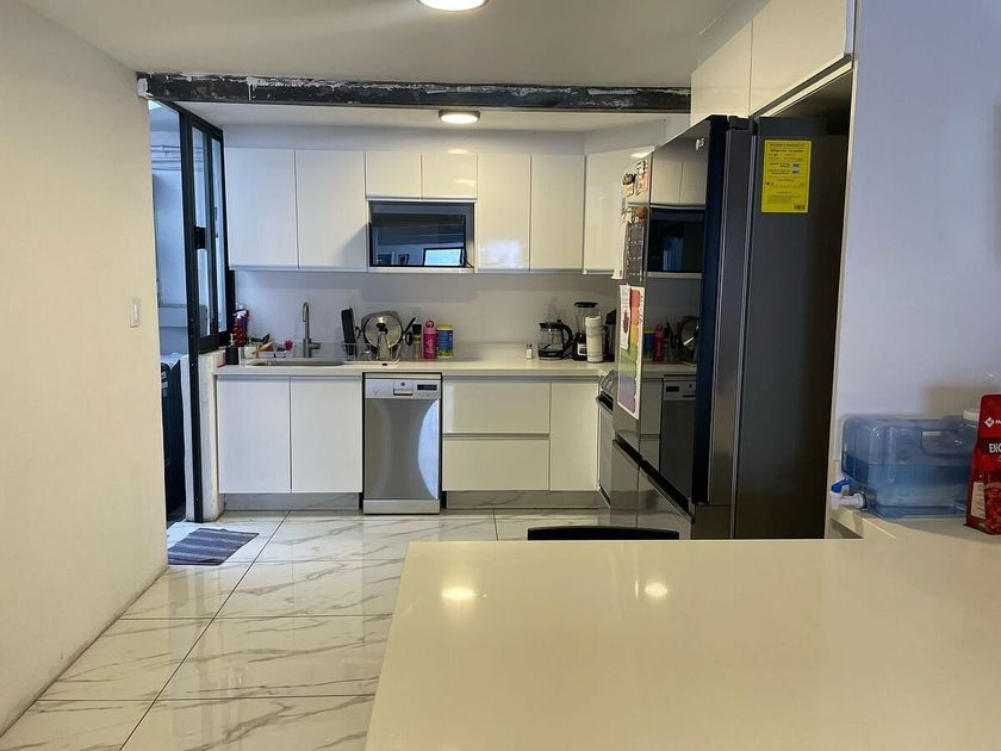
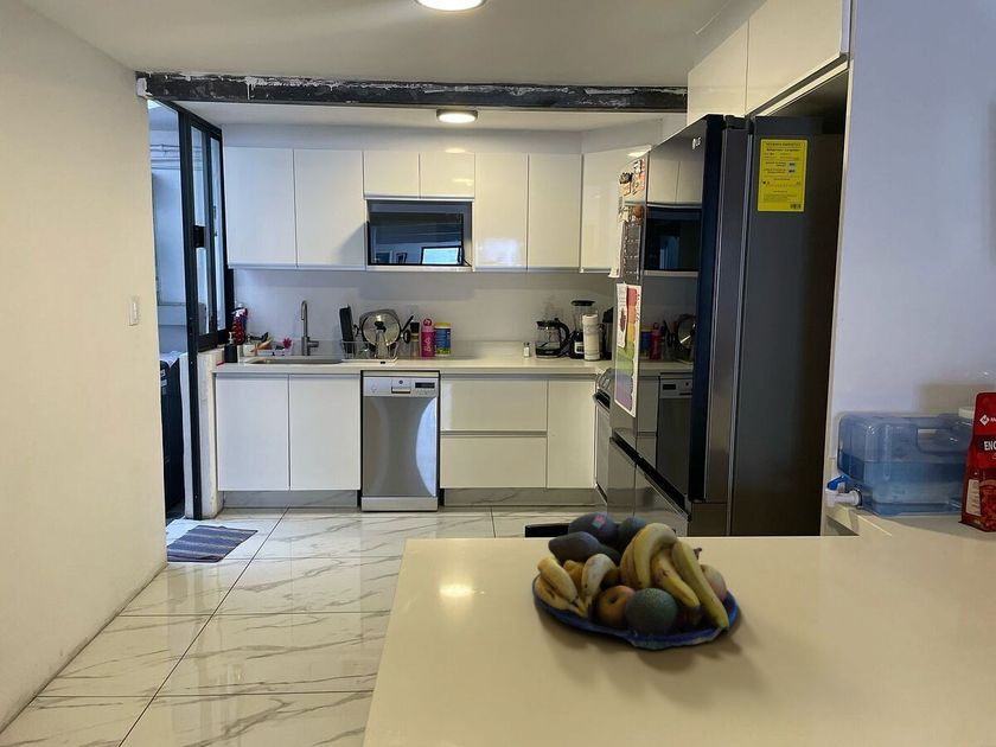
+ fruit bowl (634, 562)
